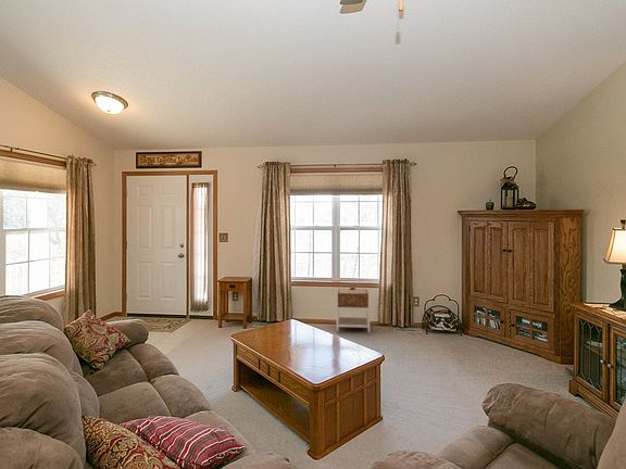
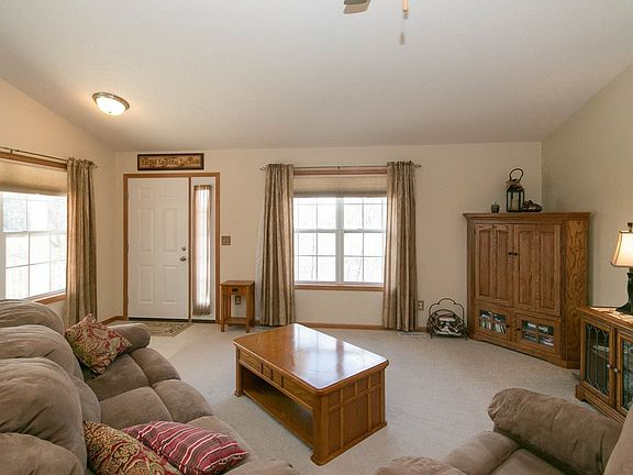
- nightstand (352, 308)
